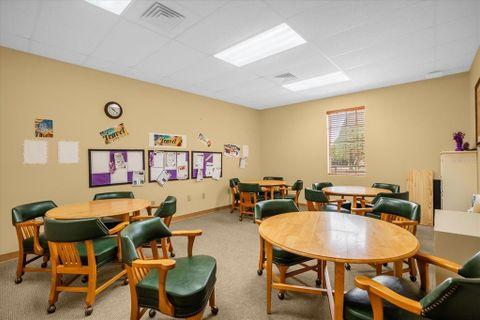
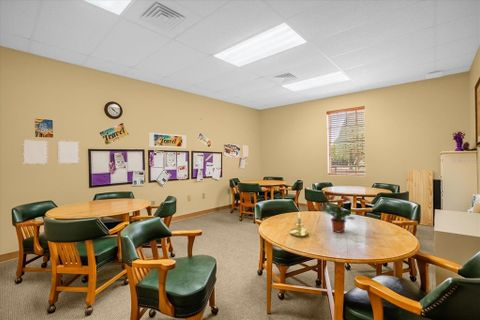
+ potted plant (338, 212)
+ candle holder (299, 223)
